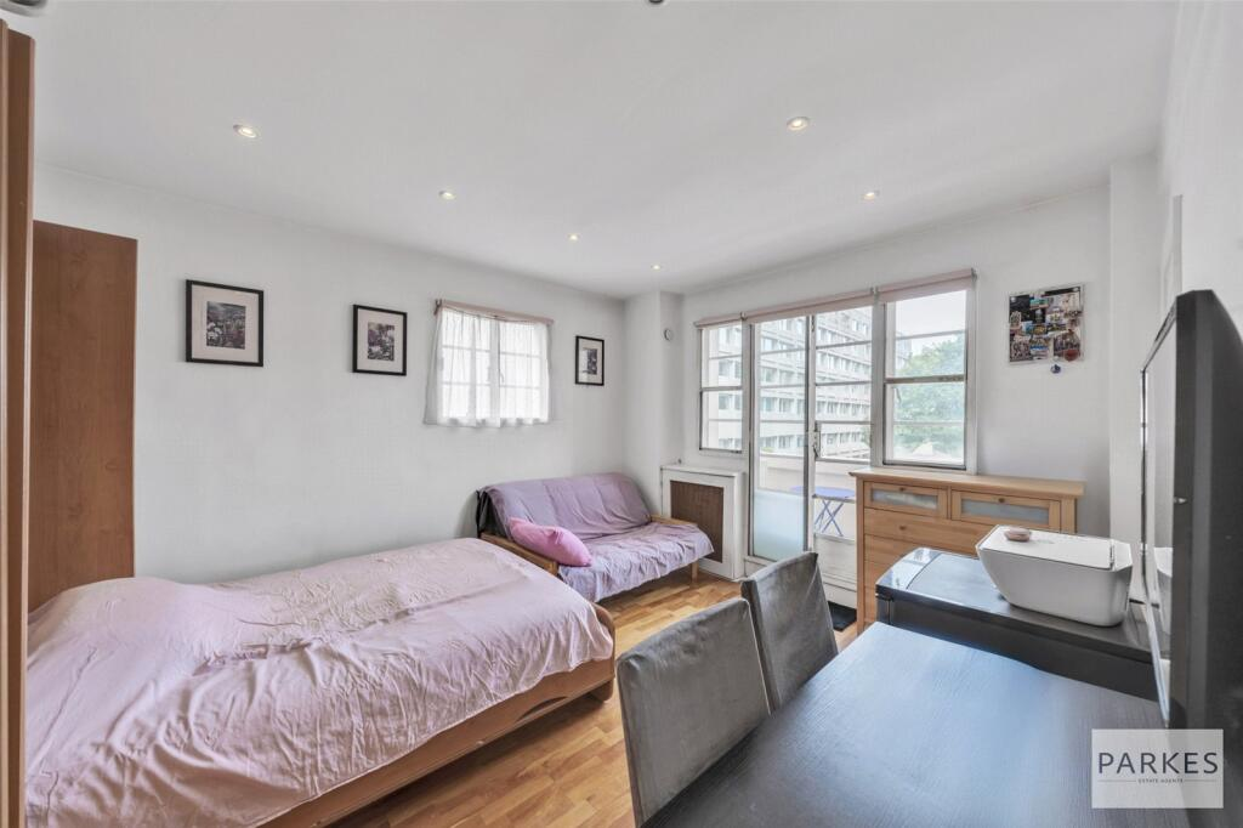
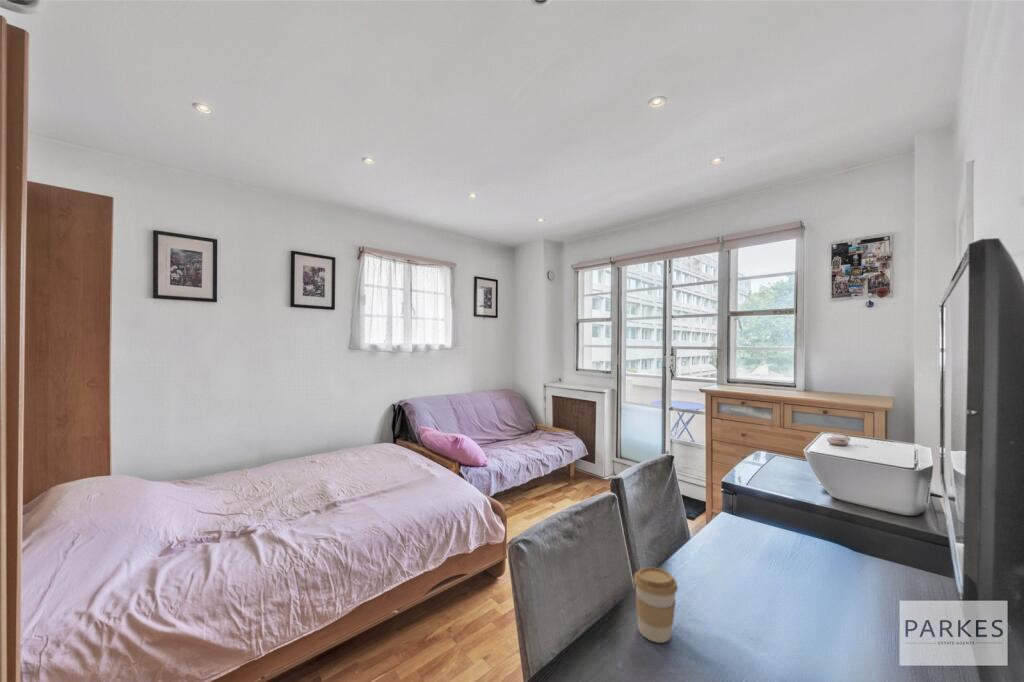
+ coffee cup (654, 601)
